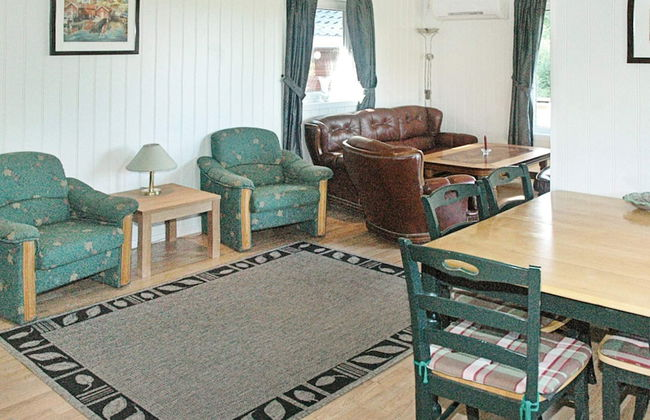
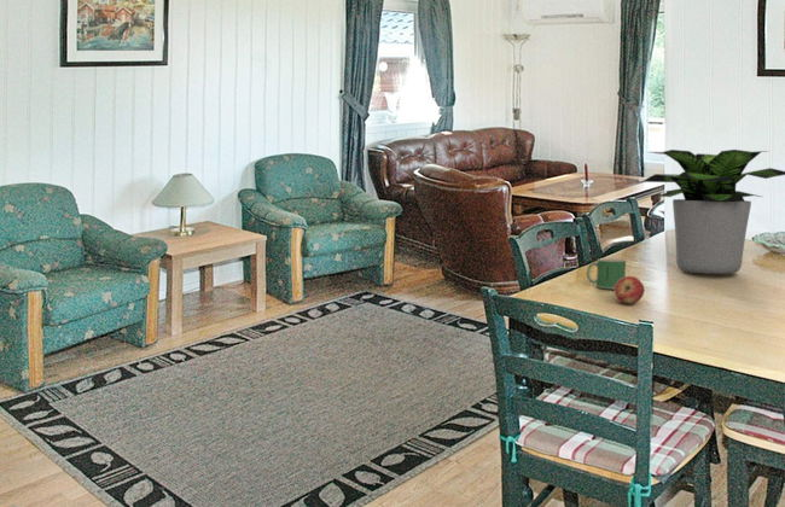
+ potted plant (710, 211)
+ apple (629, 290)
+ mug (605, 273)
